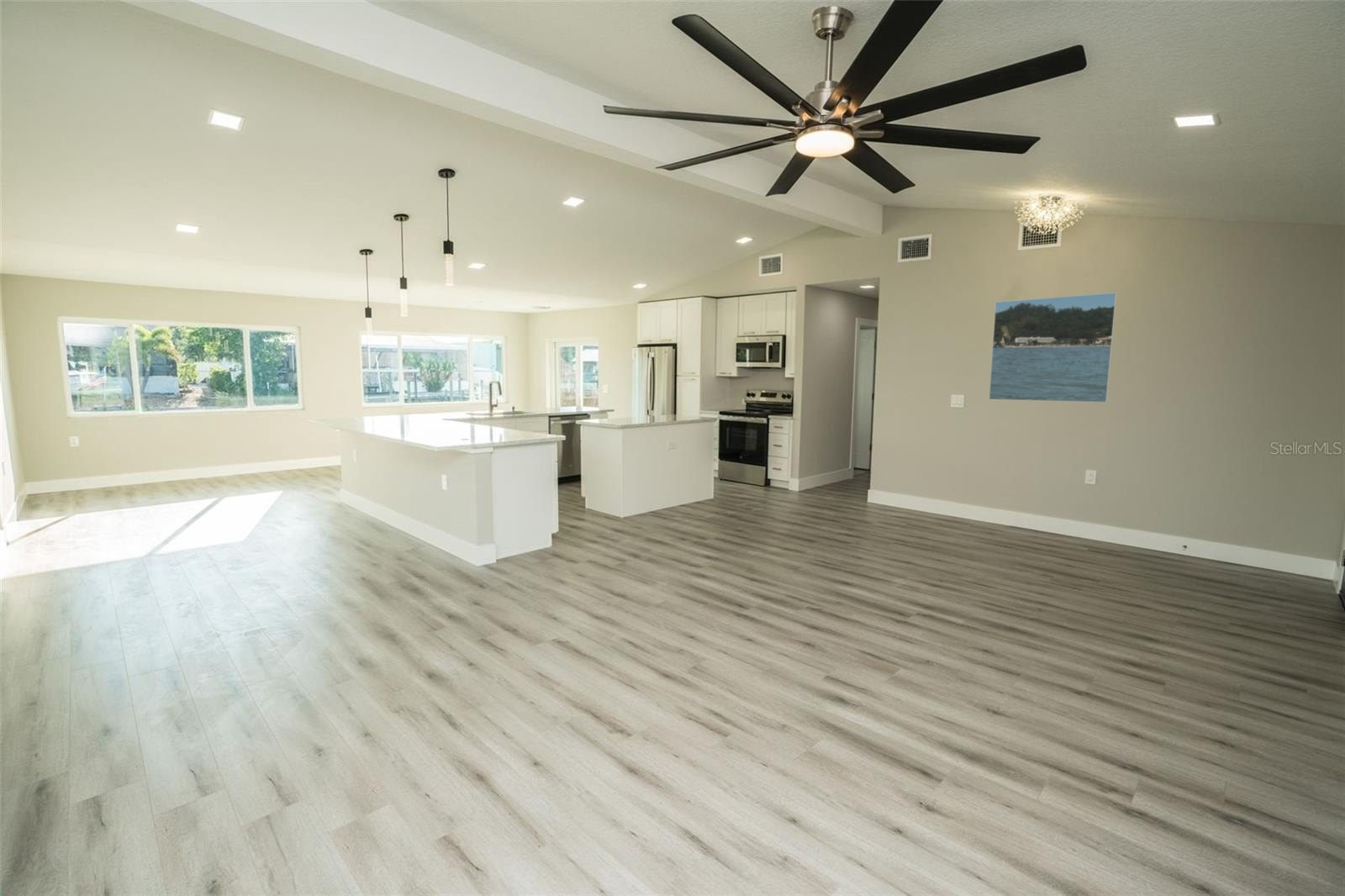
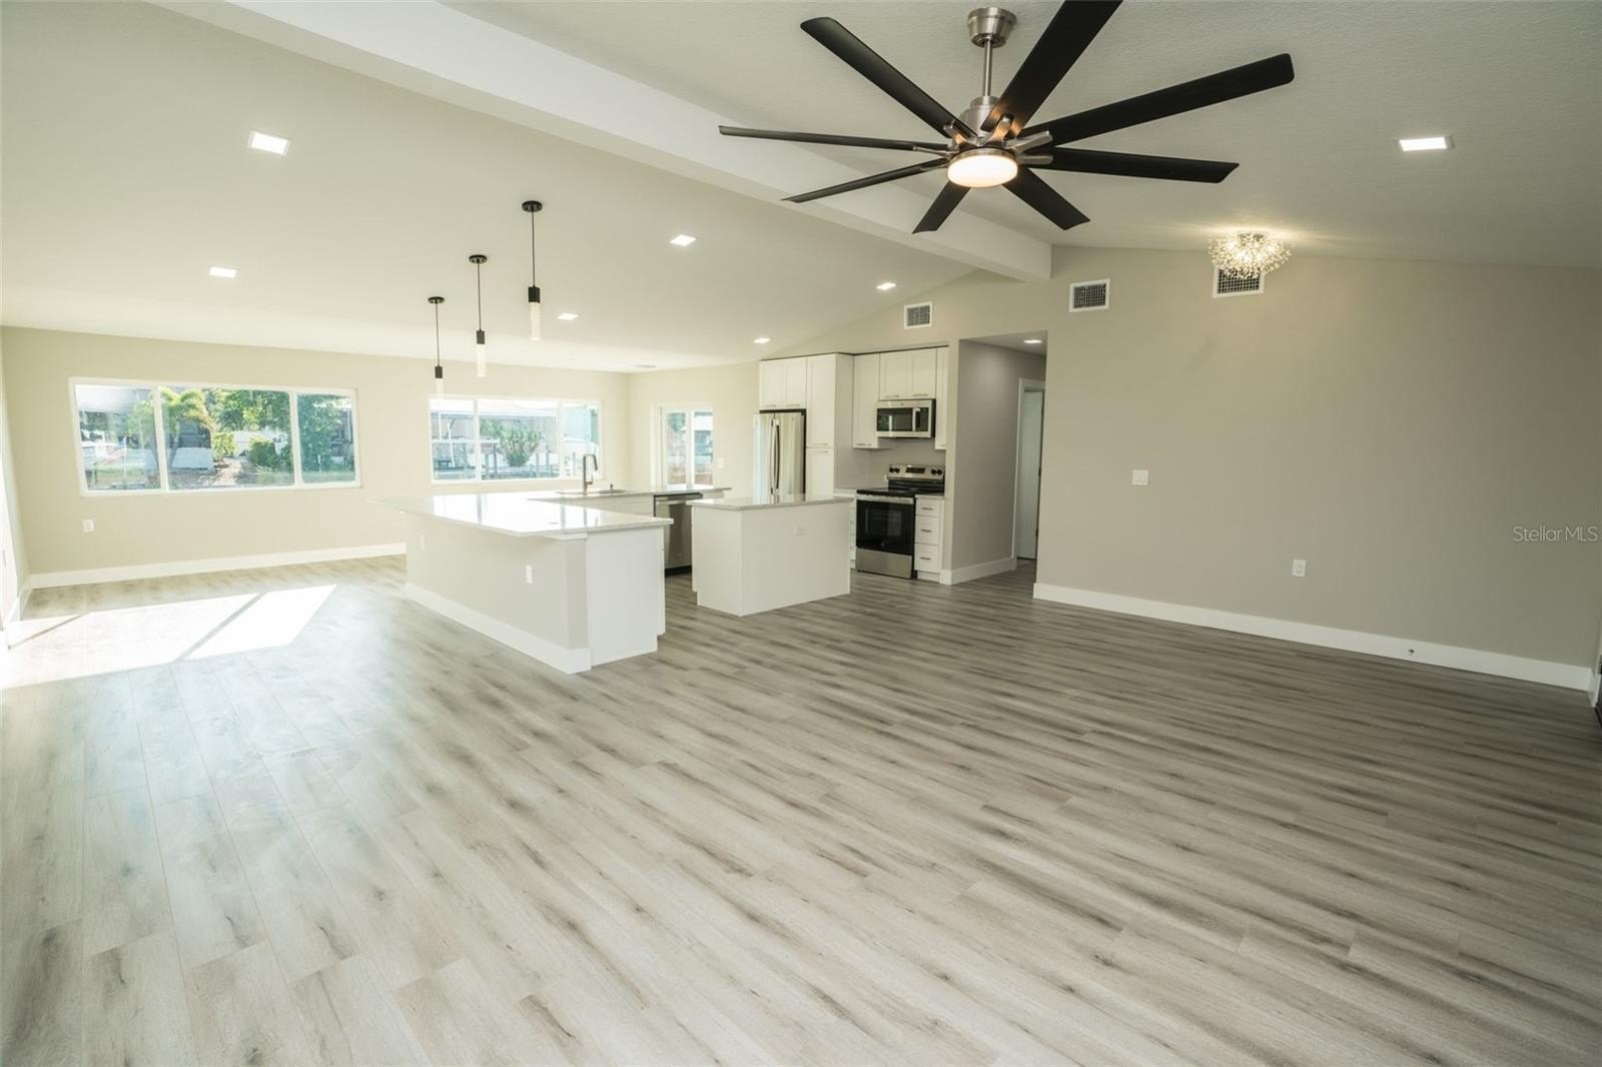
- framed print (1048, 350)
